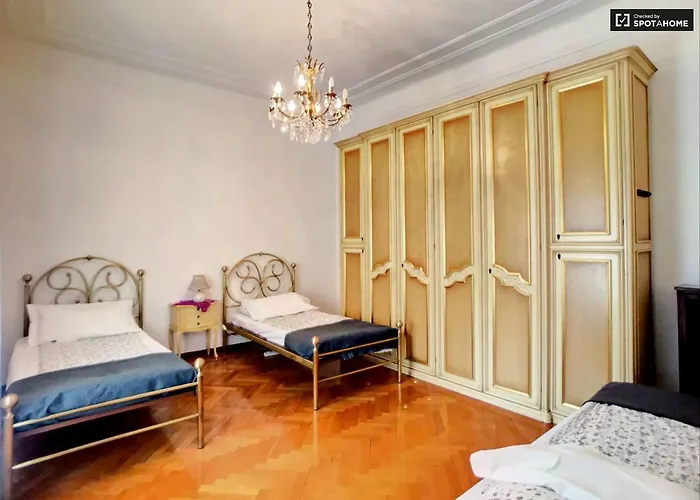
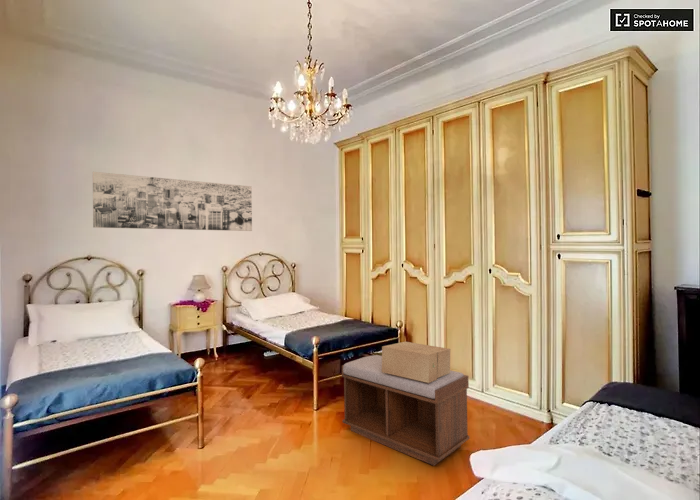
+ bench (401, 402)
+ decorative box (416, 359)
+ wall art (180, 204)
